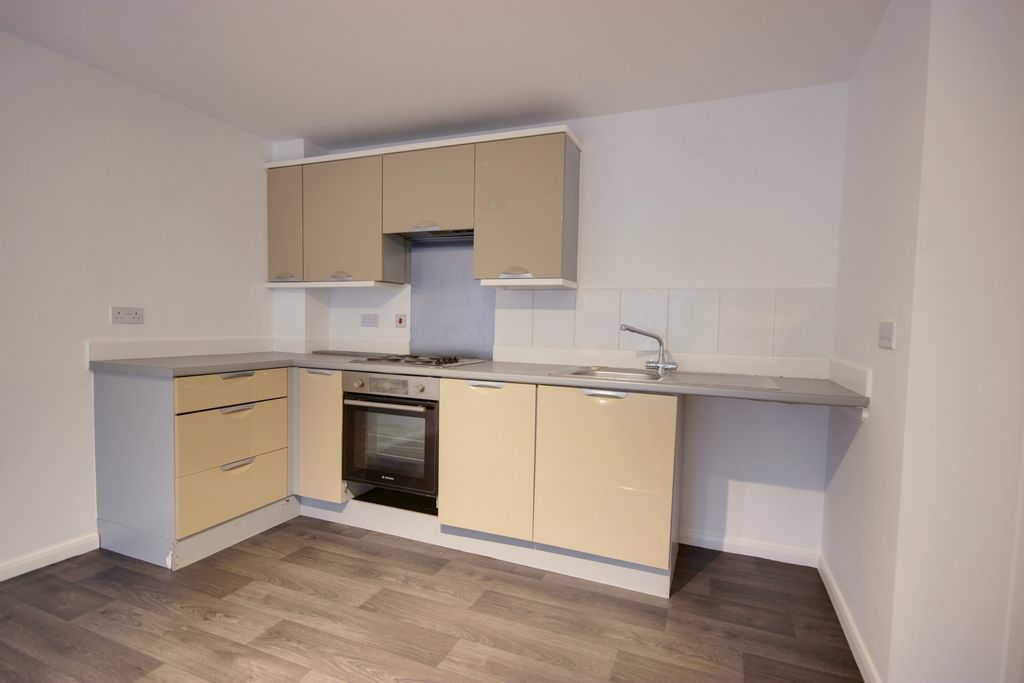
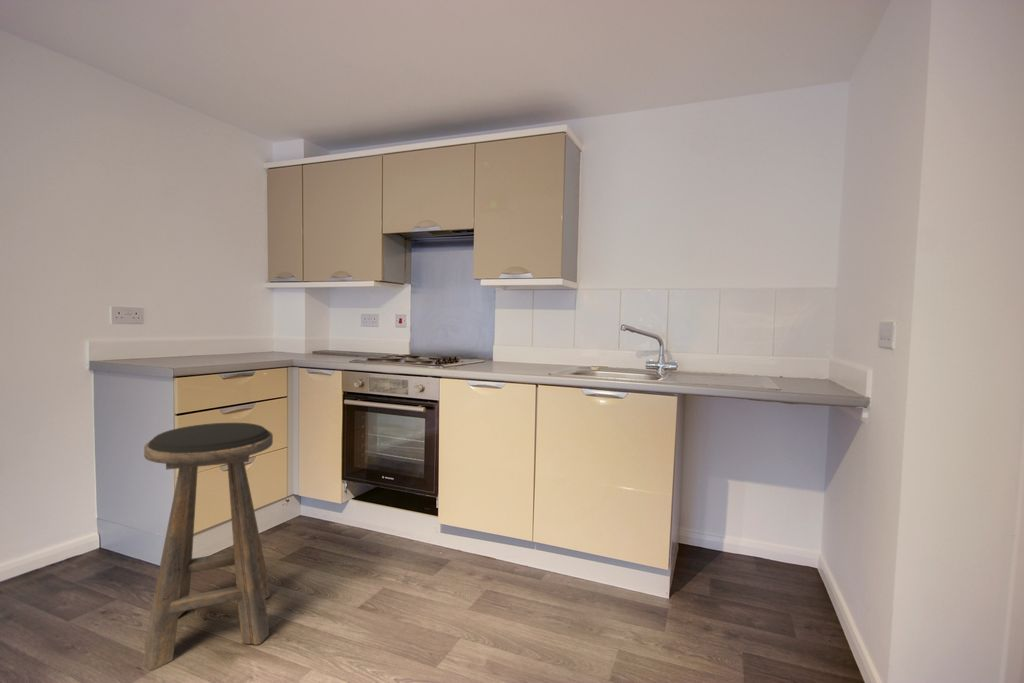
+ stool (193, 530)
